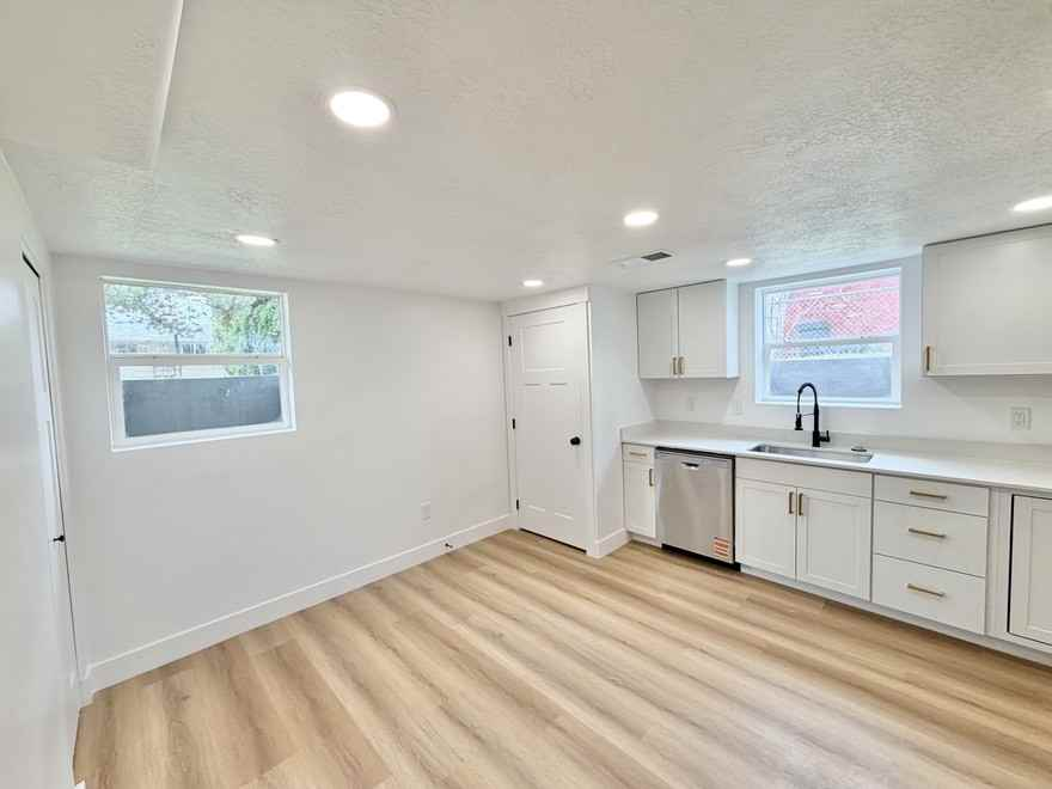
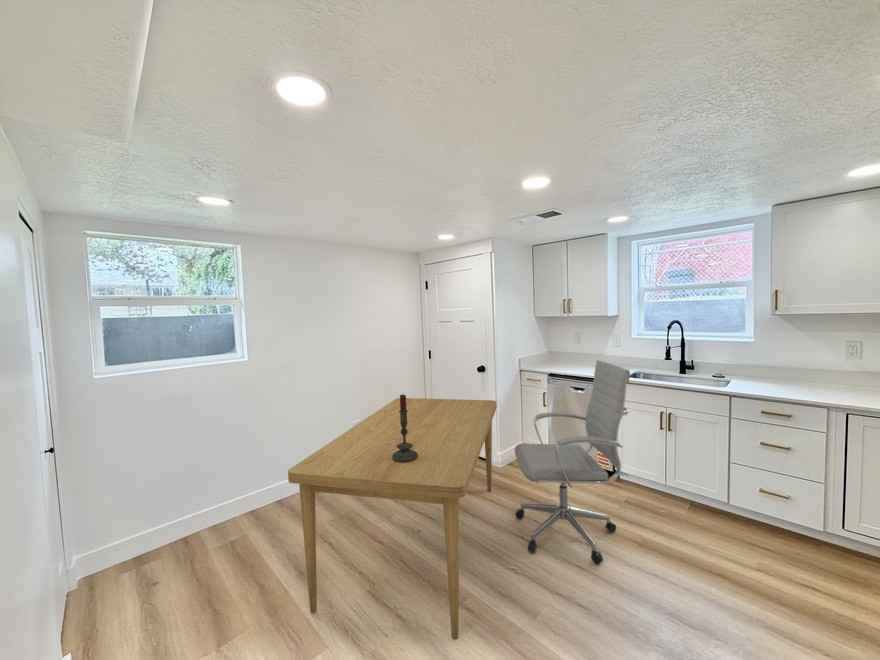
+ candle (403, 425)
+ dining table (420, 482)
+ chair (568, 450)
